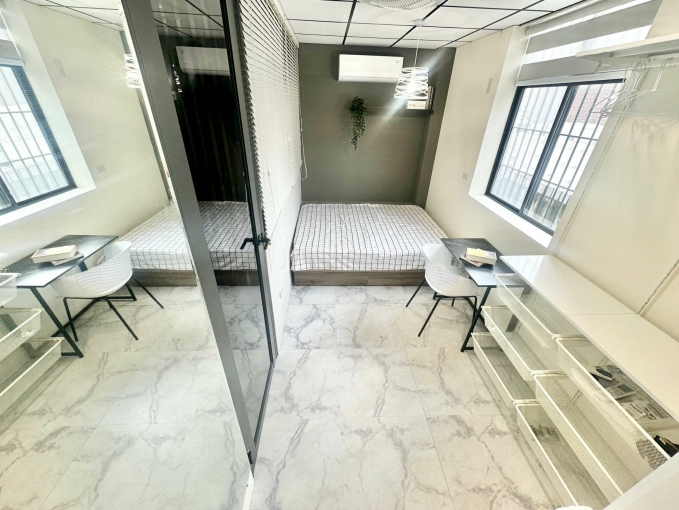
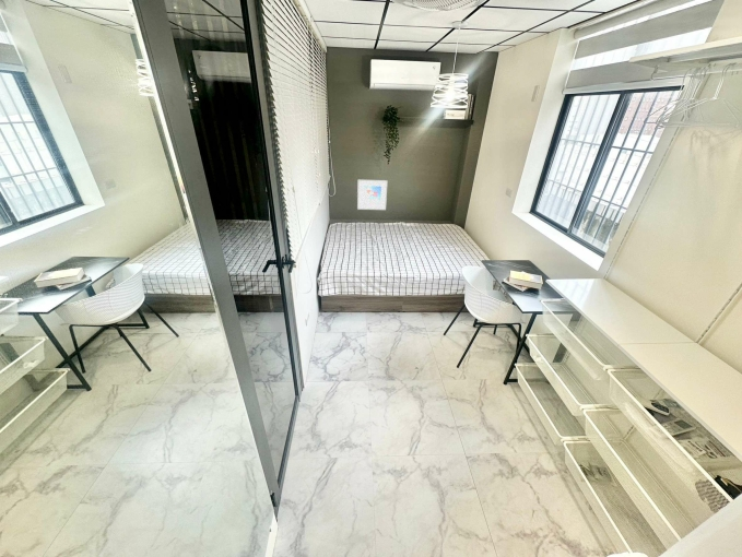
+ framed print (372, 194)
